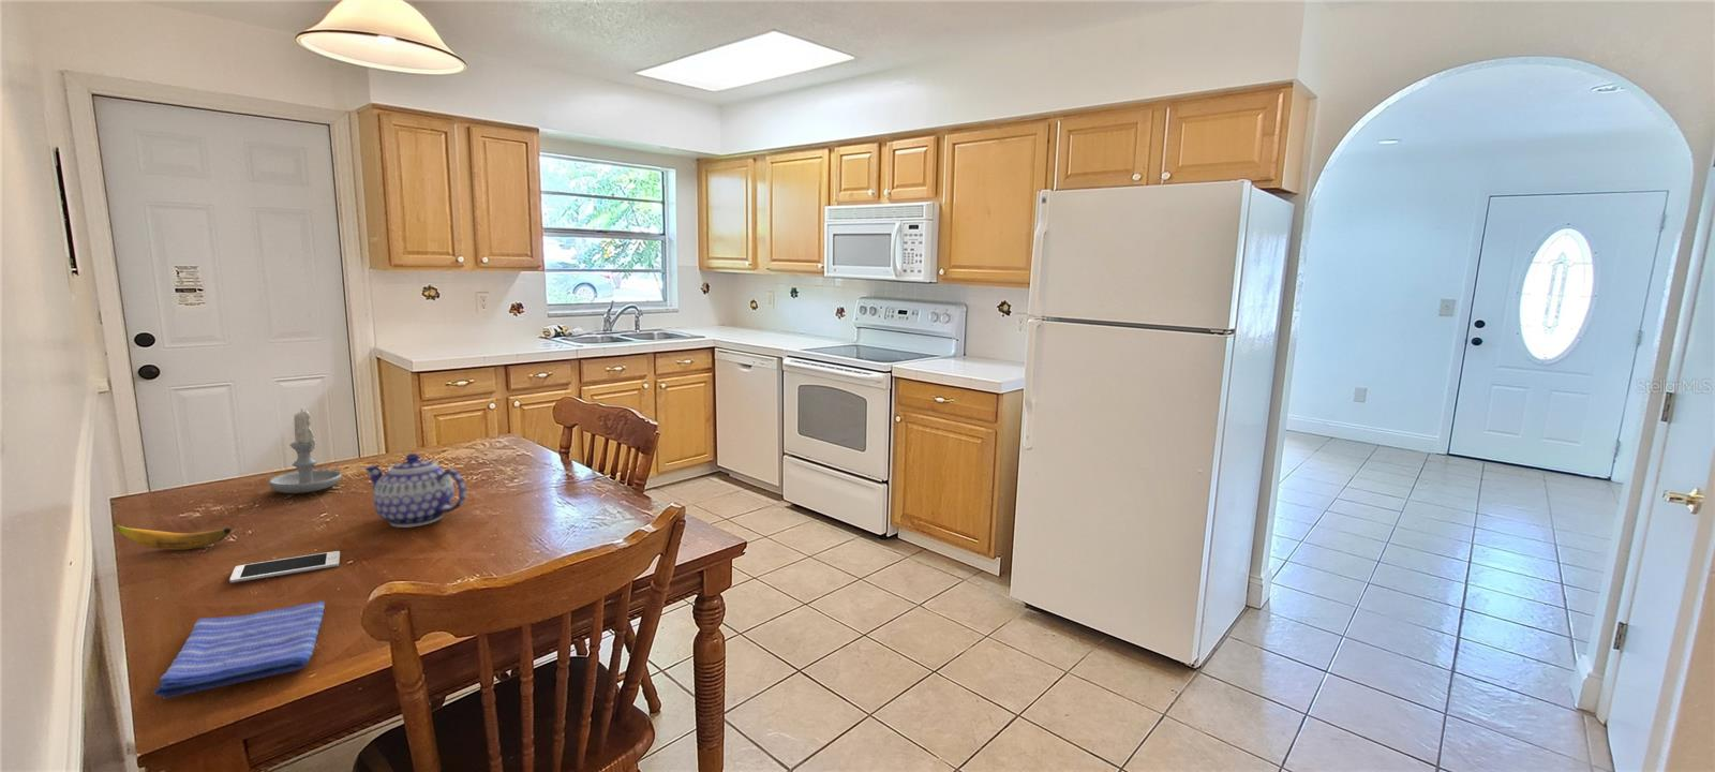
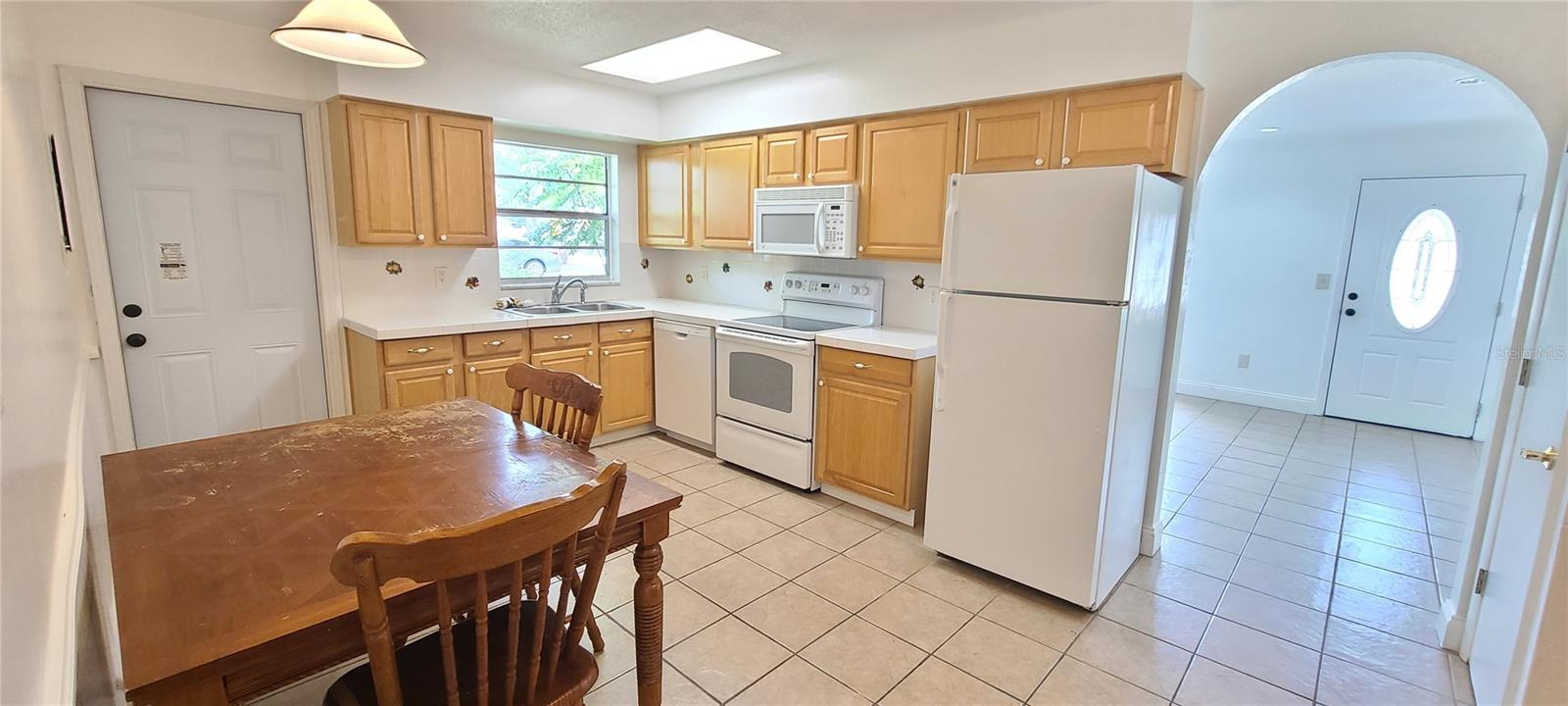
- candle (303, 448)
- dish towel (248, 641)
- banana (175, 534)
- teapot (413, 487)
- cell phone (288, 565)
